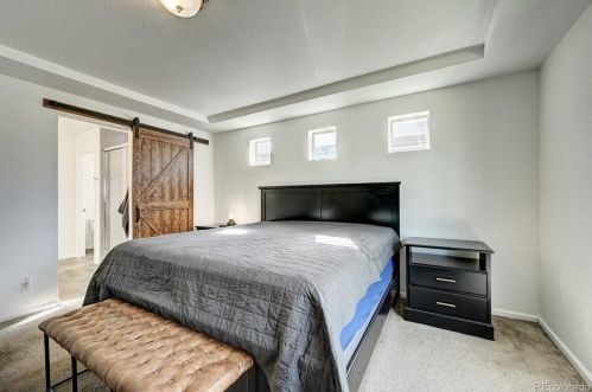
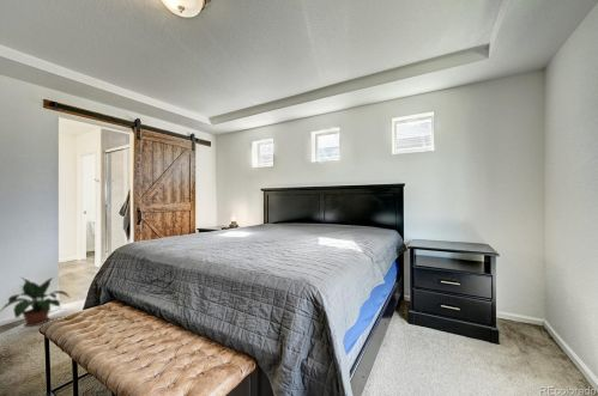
+ potted plant (35, 297)
